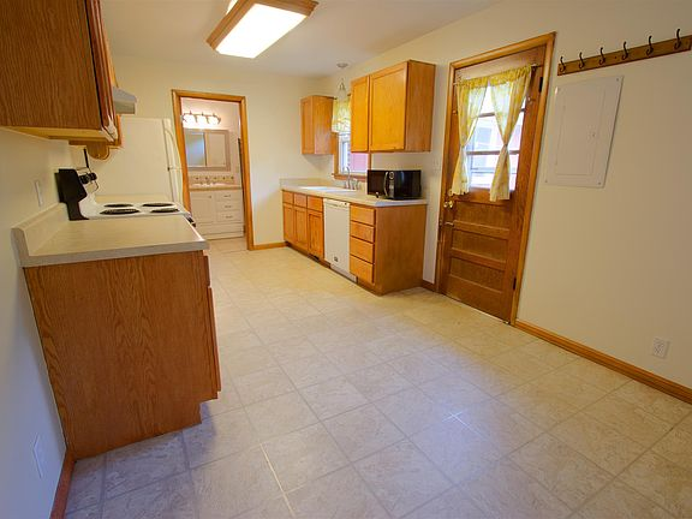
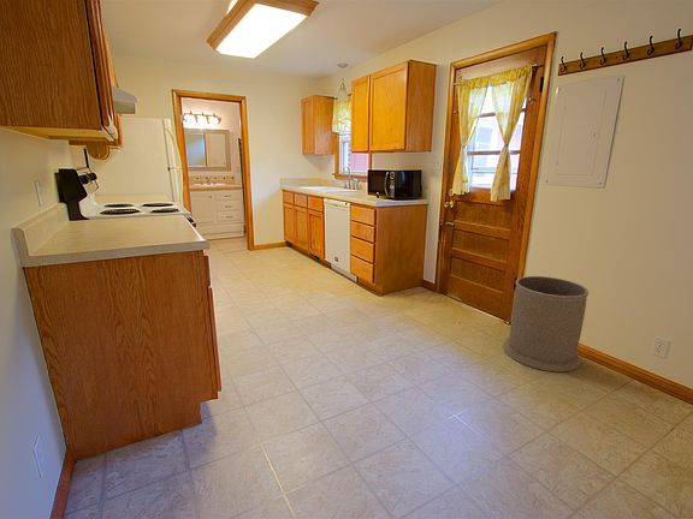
+ trash can (545, 320)
